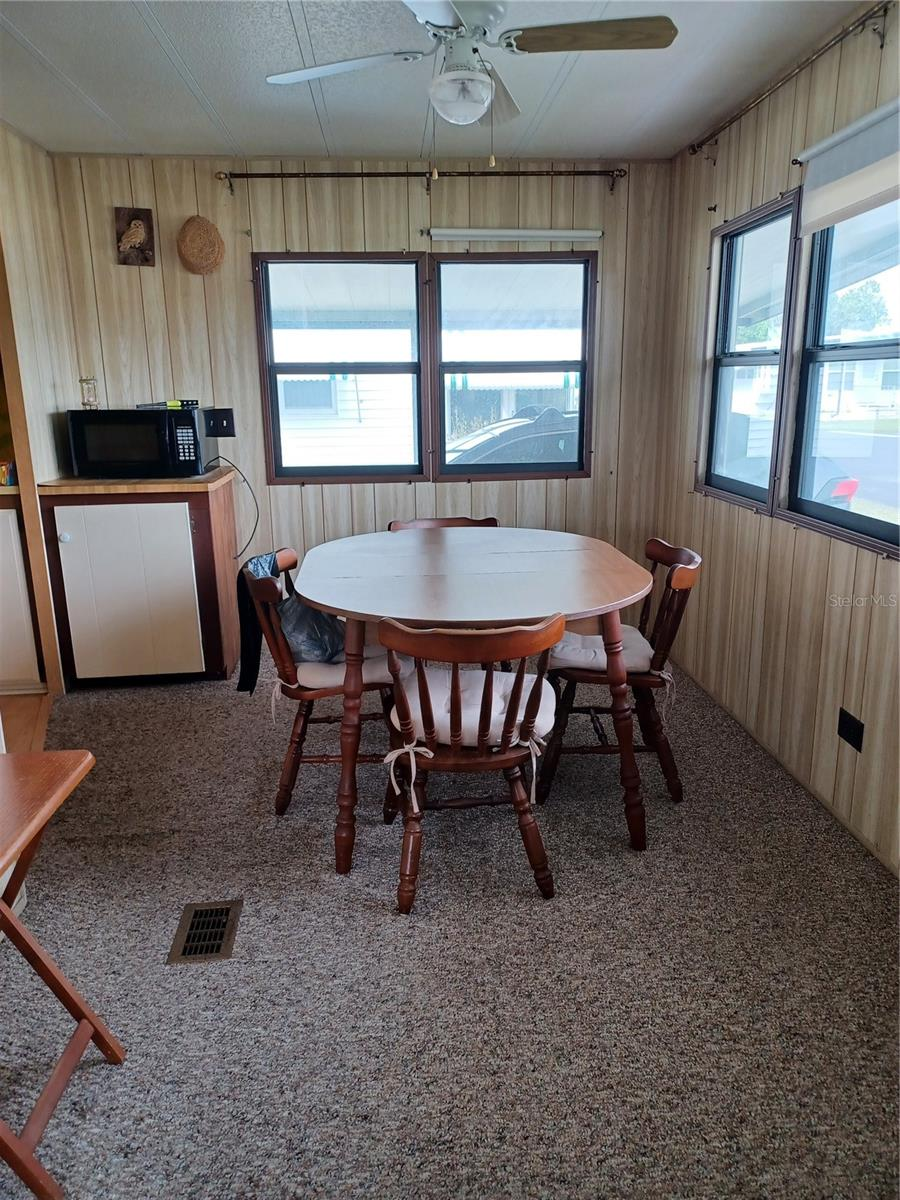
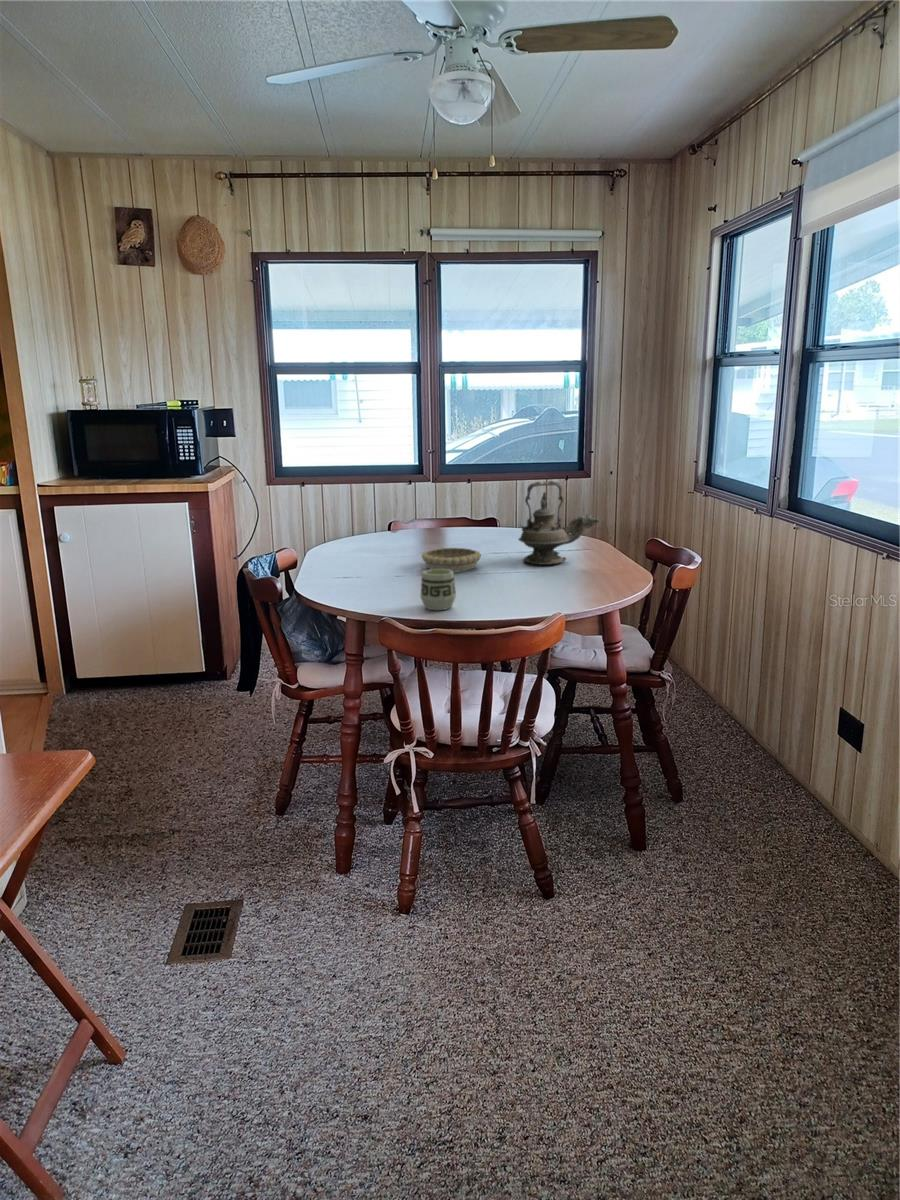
+ decorative bowl (451, 559)
+ teapot (559, 521)
+ cup (438, 589)
